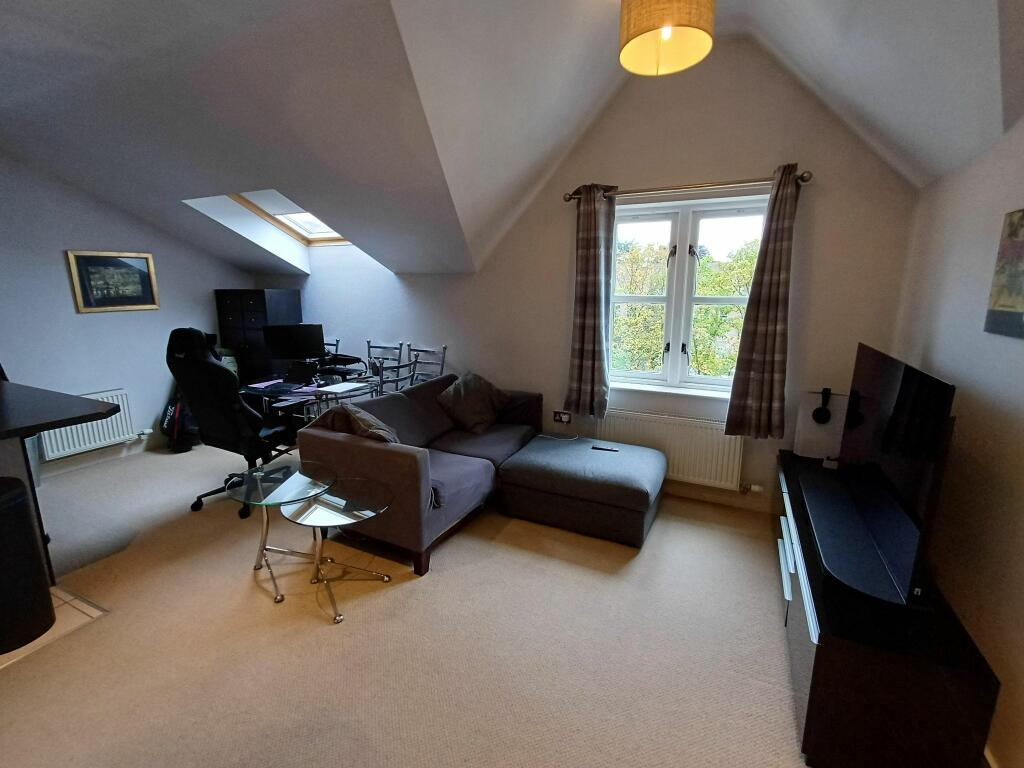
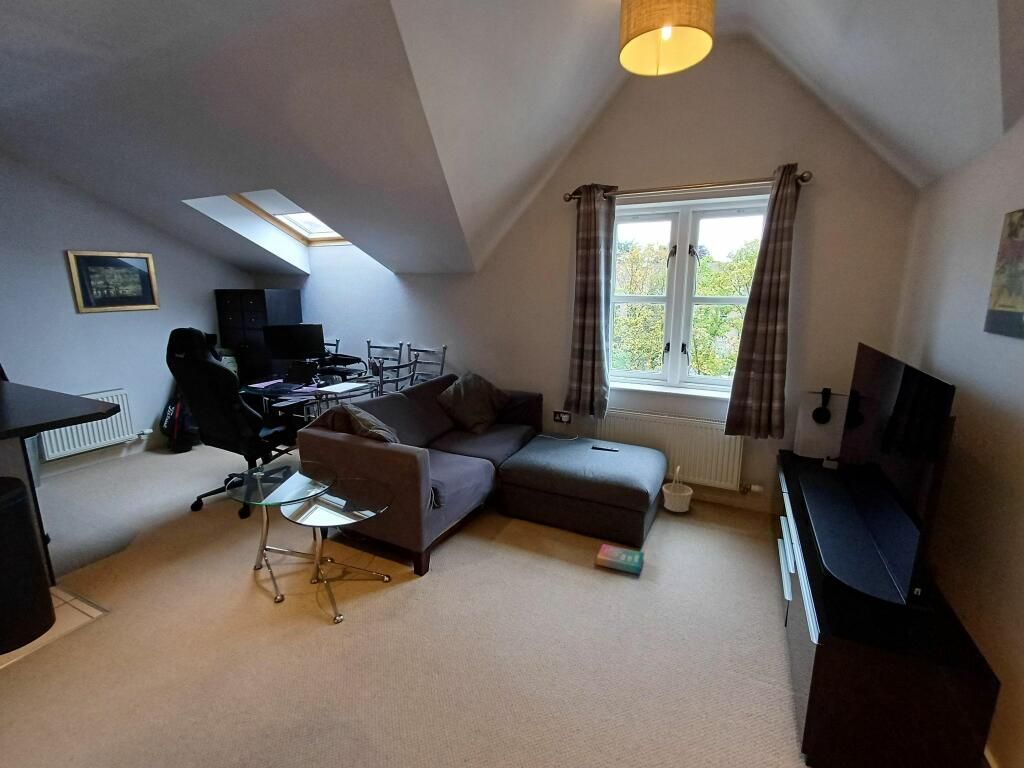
+ basket (677, 486)
+ book (620, 558)
